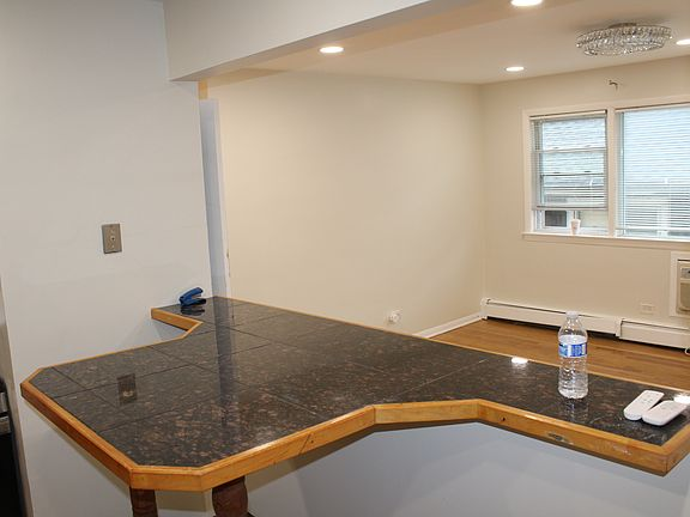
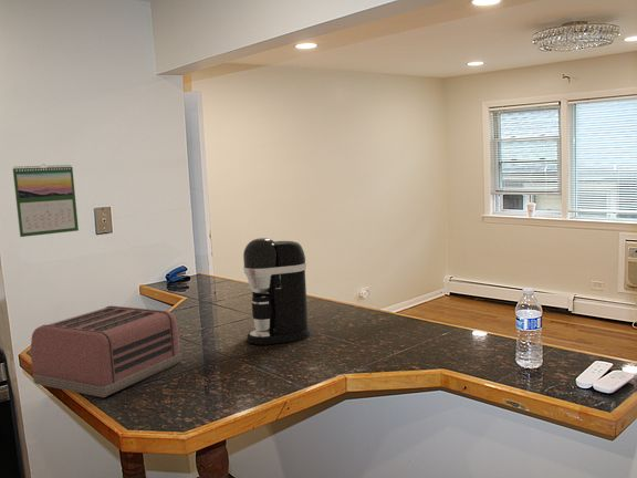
+ coffee maker (275, 288)
+ toaster (113, 343)
+ calendar (46, 199)
